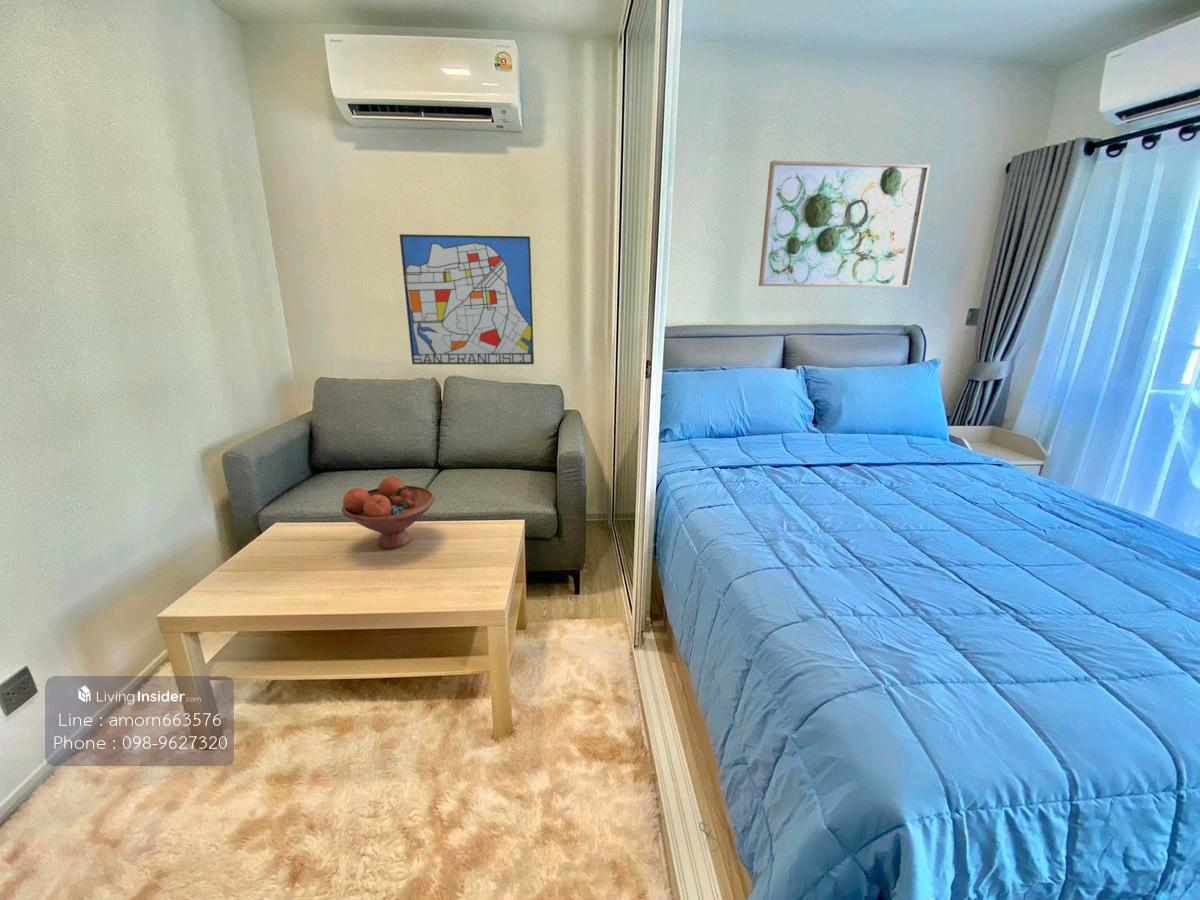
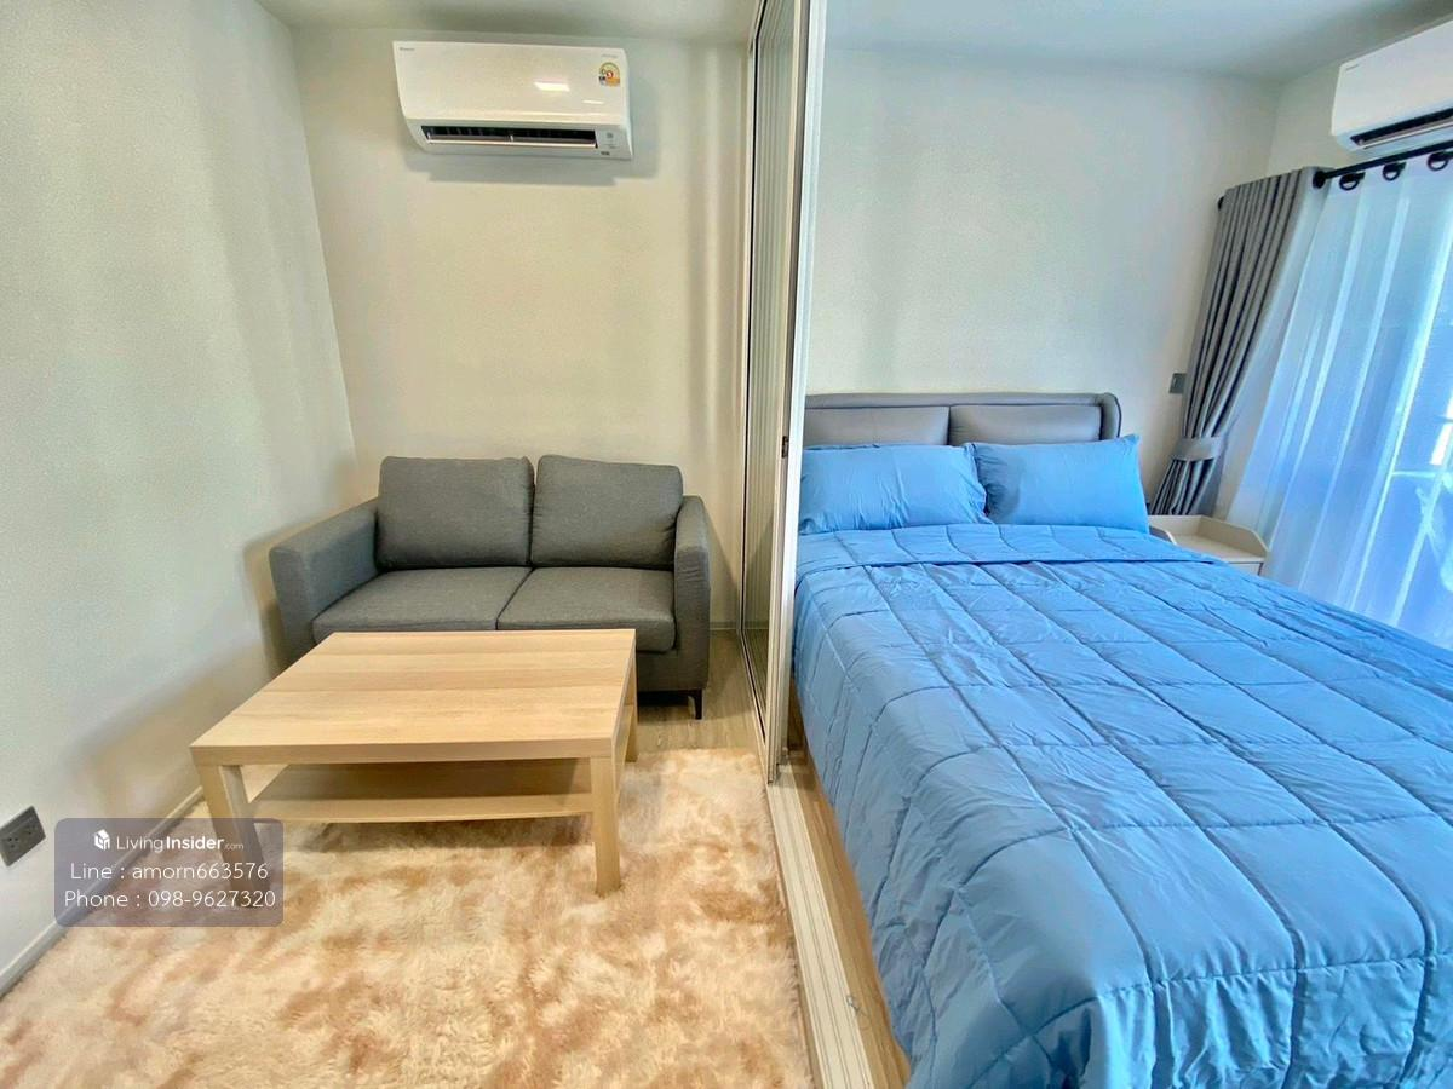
- wall art (843, 226)
- wall art (469, 302)
- fruit bowl (391, 513)
